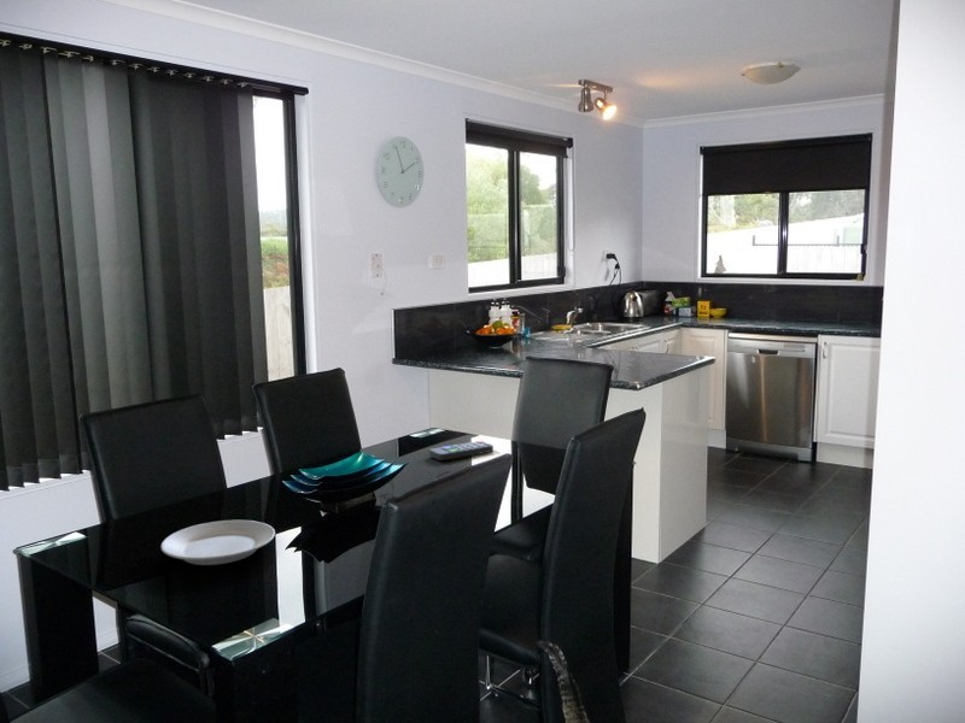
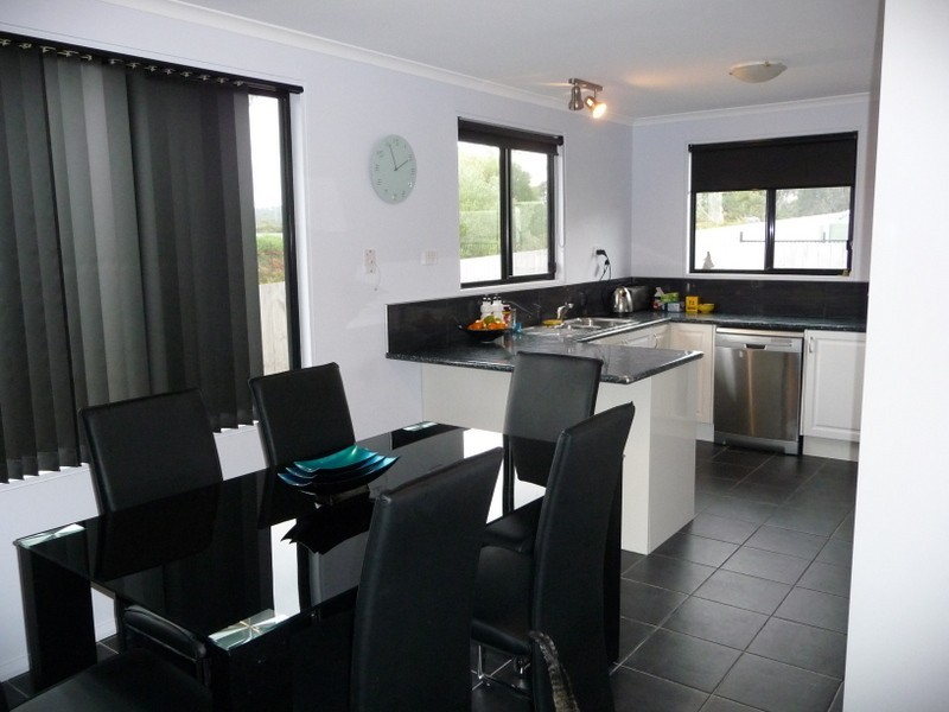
- plate (220, 543)
- remote control (461, 449)
